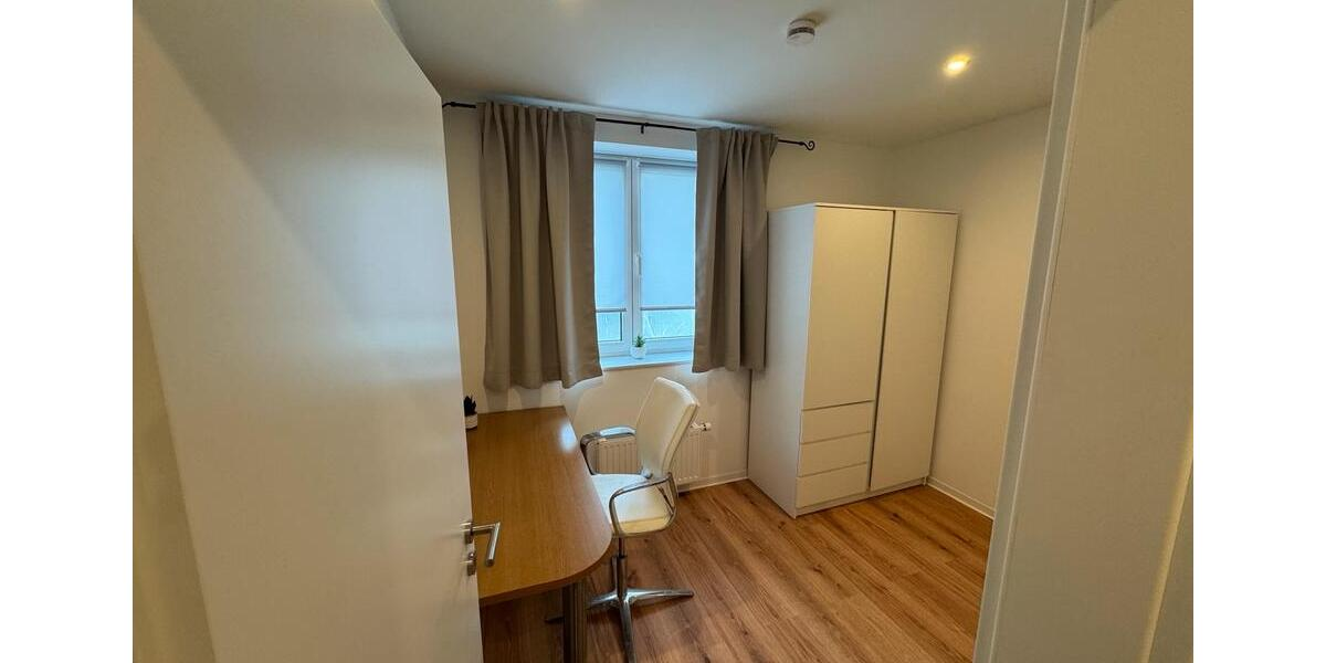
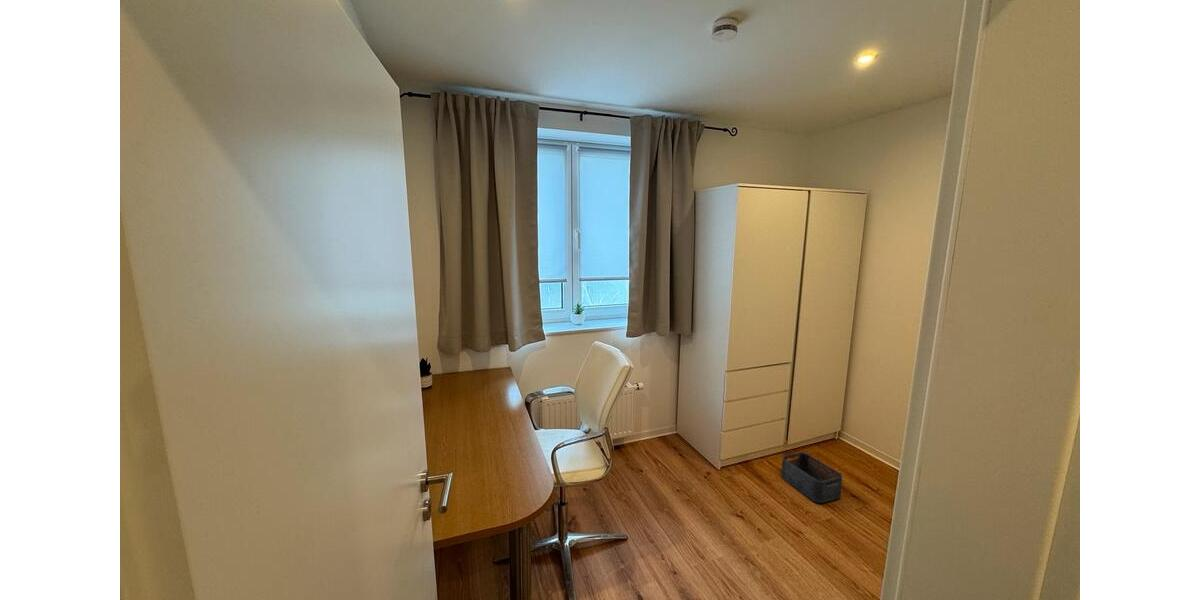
+ storage bin (810, 476)
